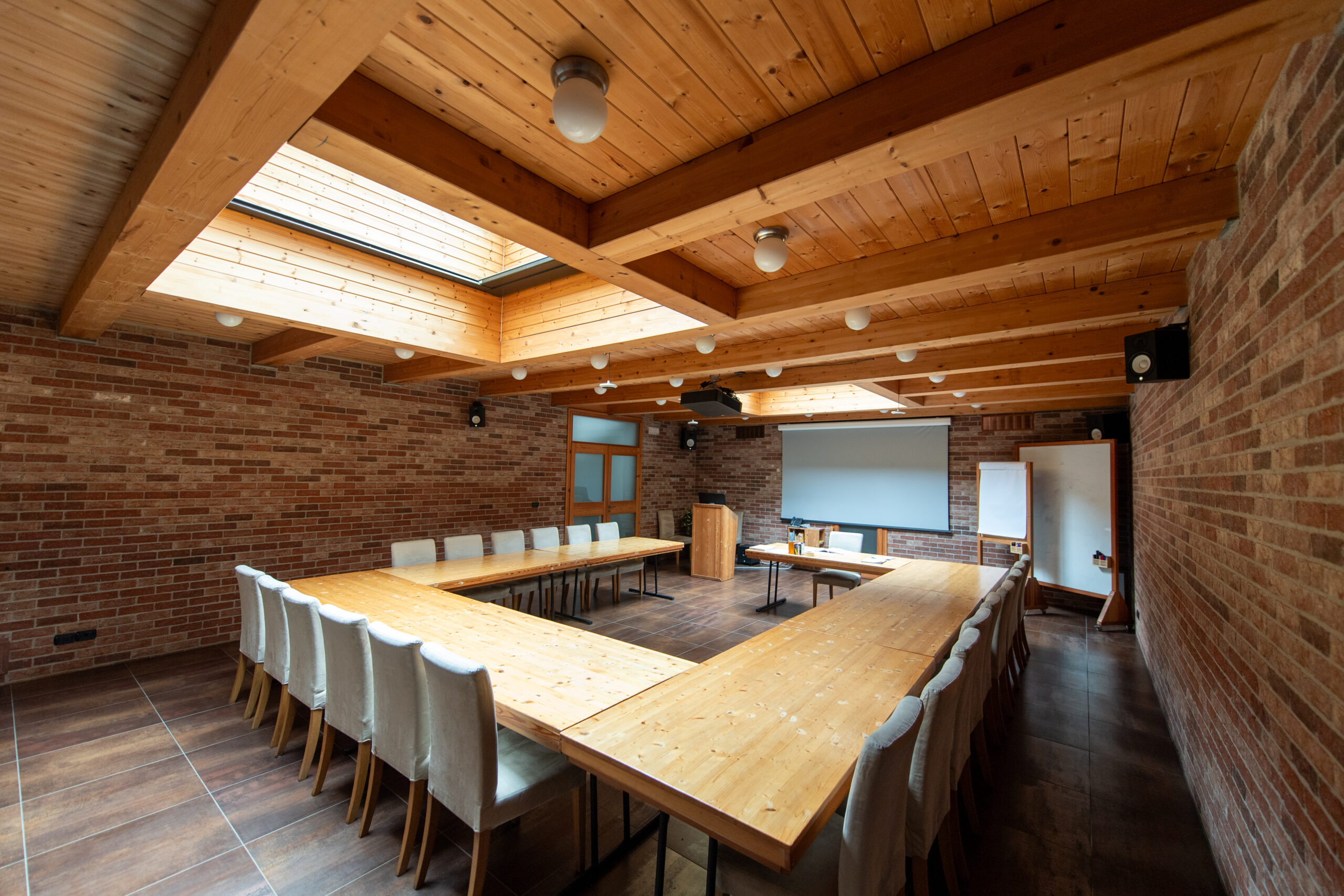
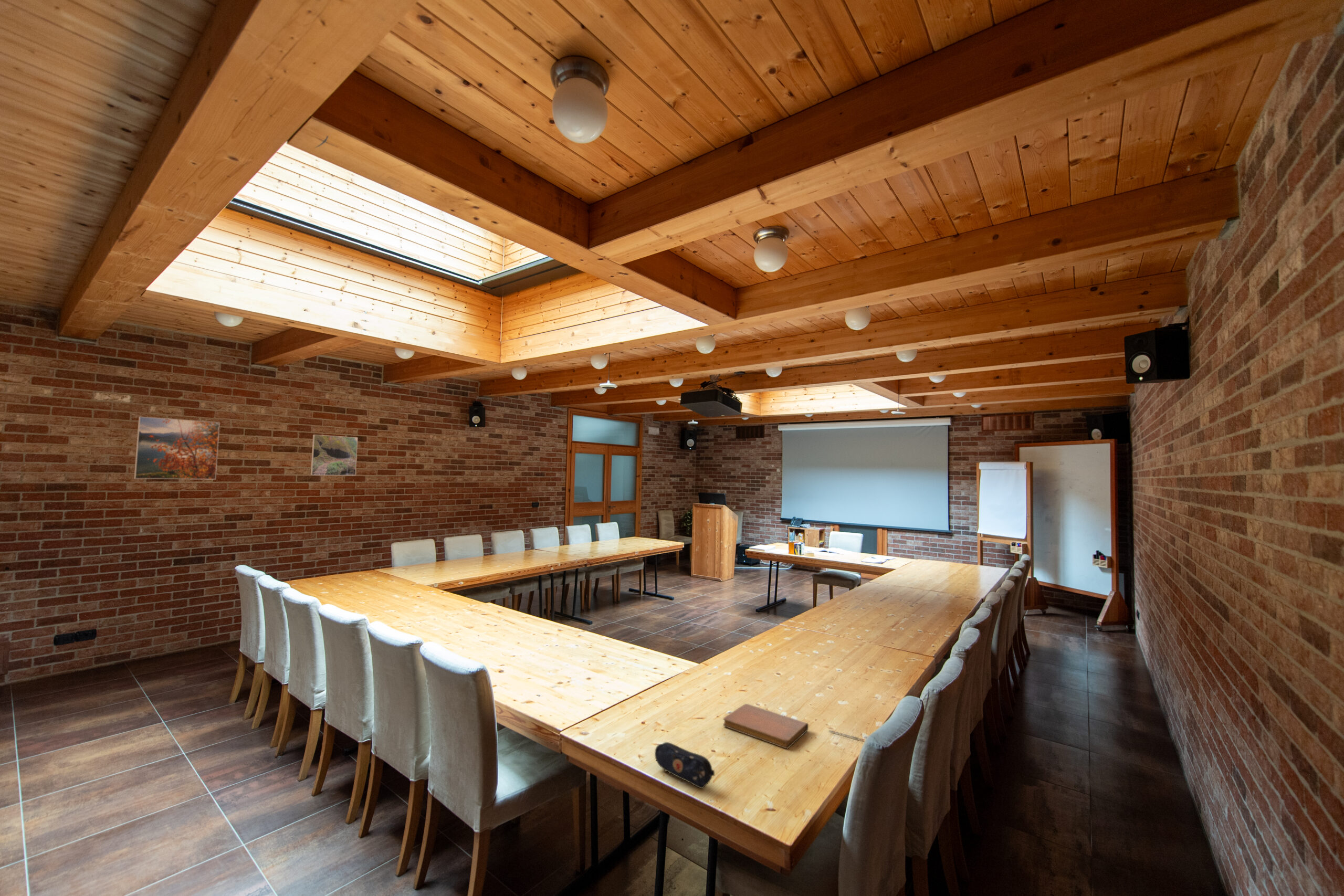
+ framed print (178, 449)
+ pencil case (682, 763)
+ pen (849, 736)
+ notebook (765, 724)
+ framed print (334, 456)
